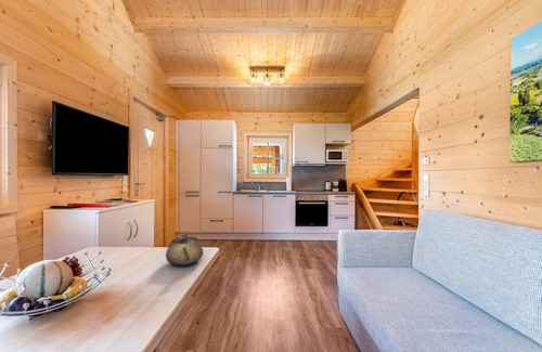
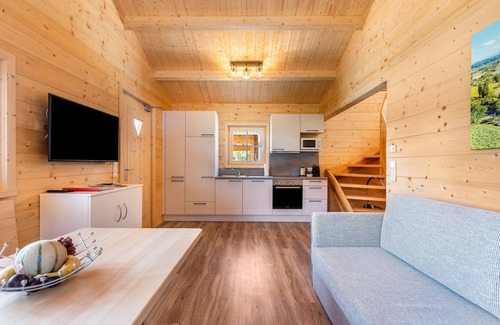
- teapot (184, 248)
